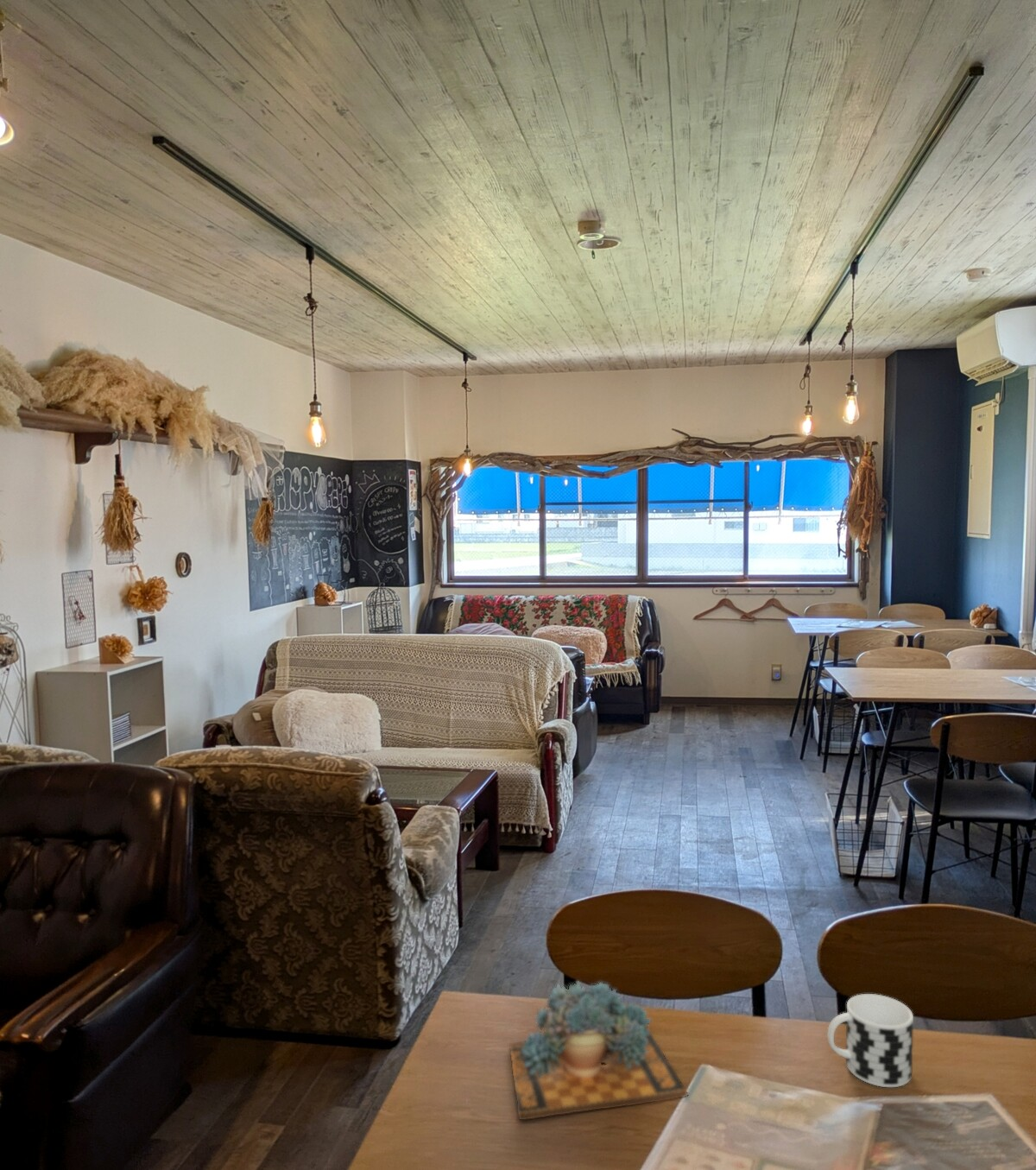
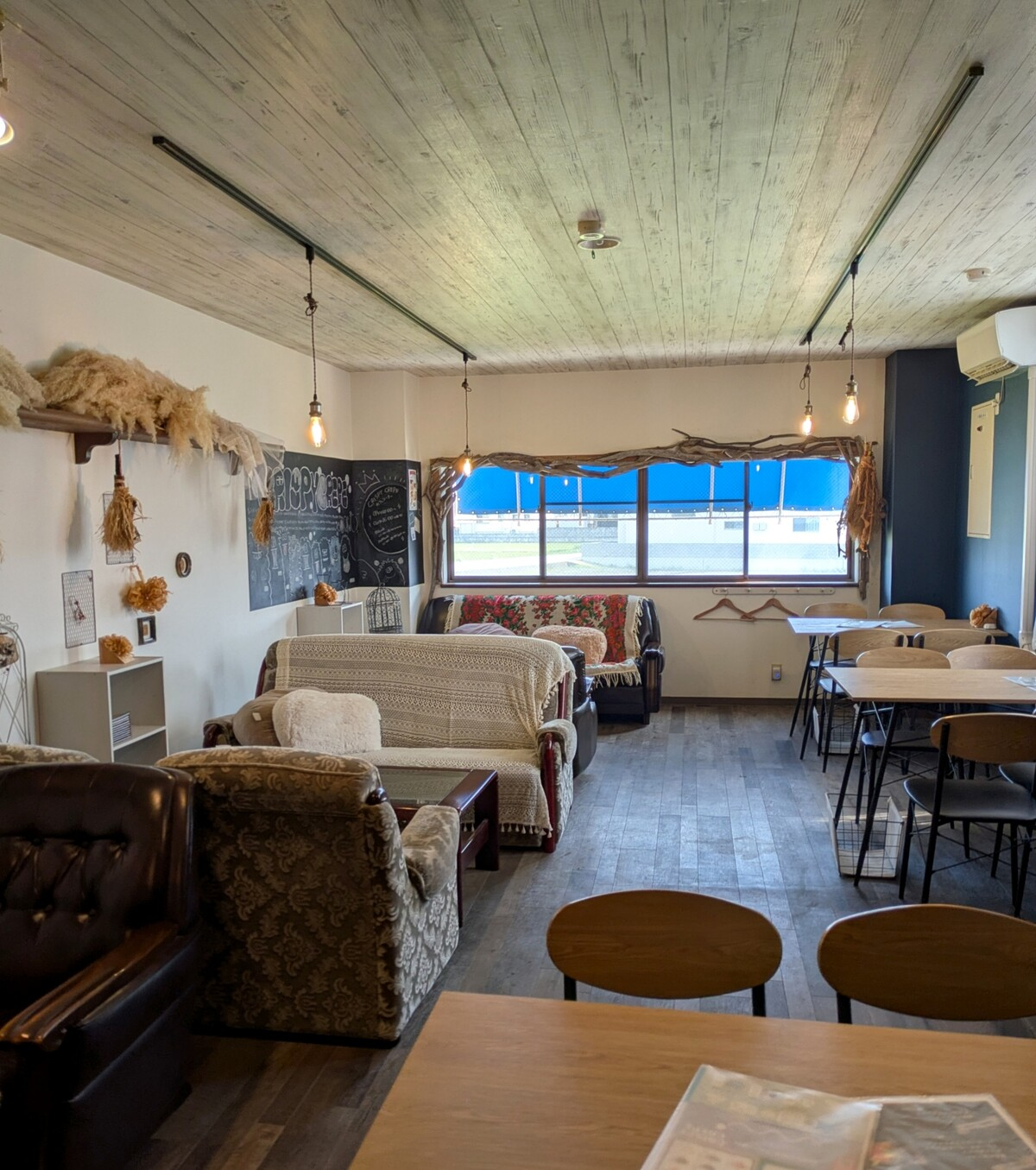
- succulent plant (591, 1032)
- cup (869, 1040)
